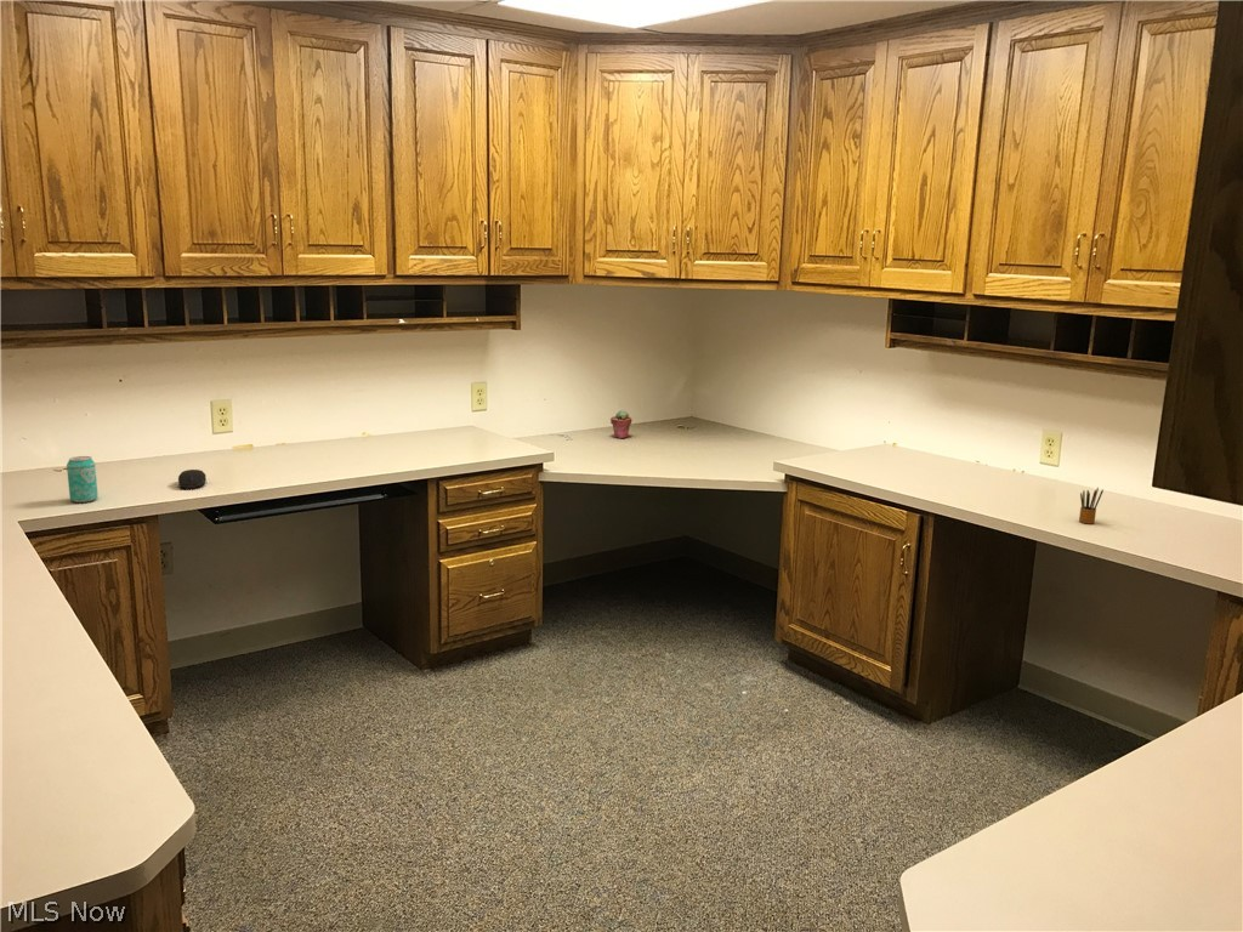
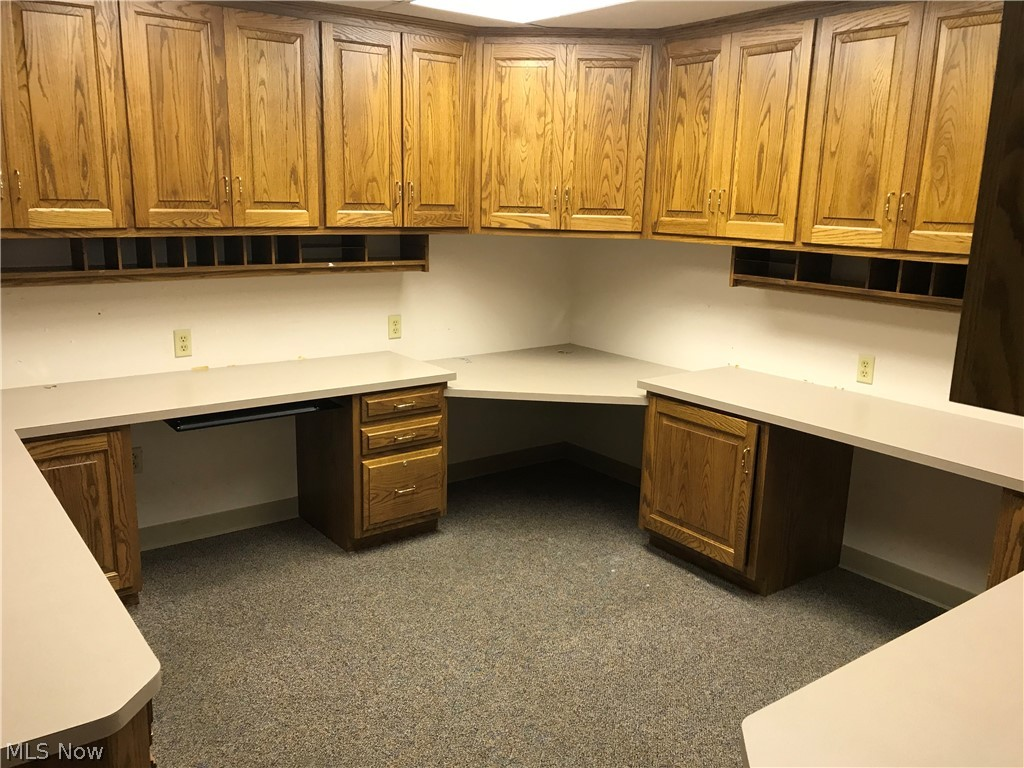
- computer mouse (192, 477)
- beverage can (81, 478)
- pencil box (1088, 505)
- potted succulent (620, 424)
